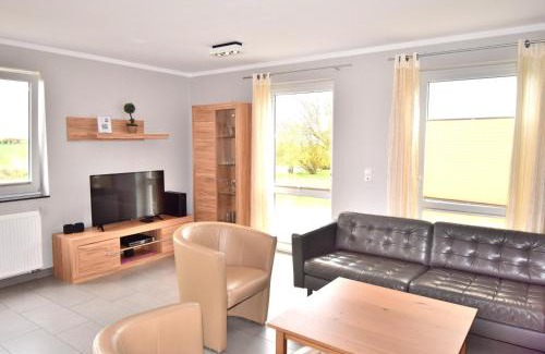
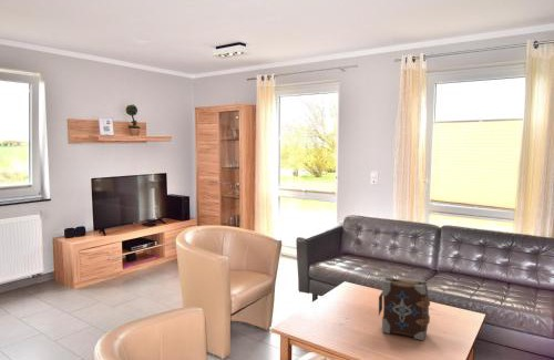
+ book (404, 306)
